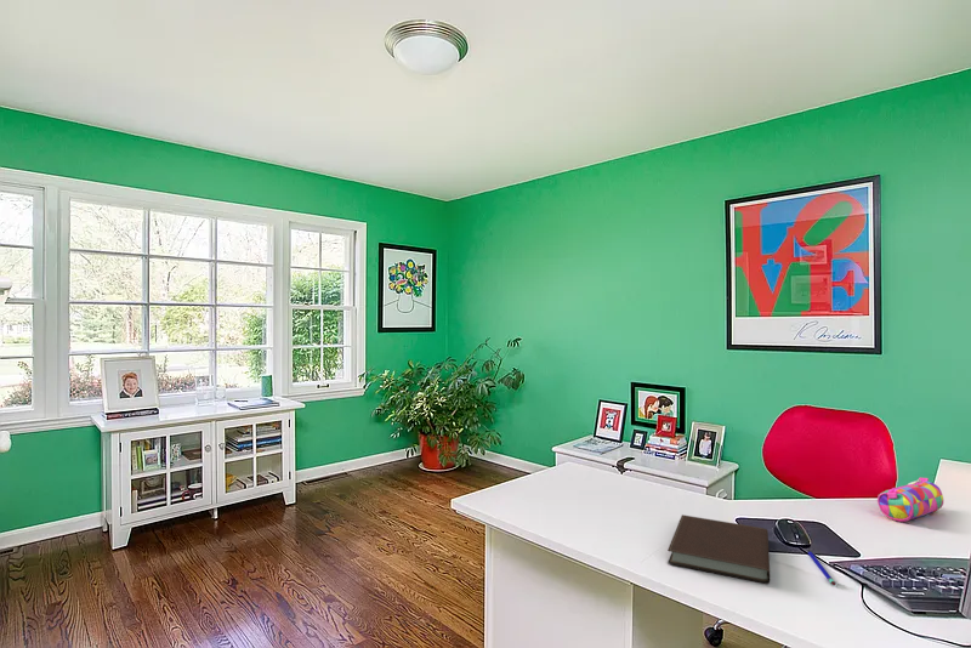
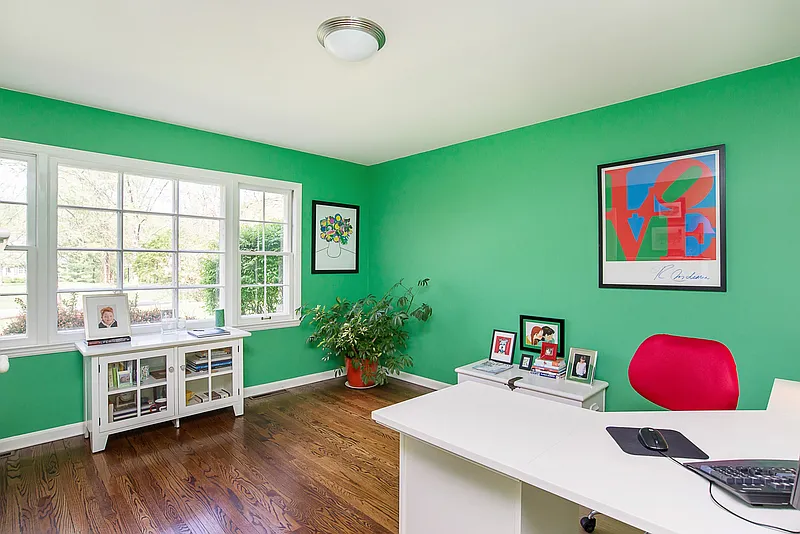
- pen (820, 567)
- pencil case (910, 499)
- notebook (720, 545)
